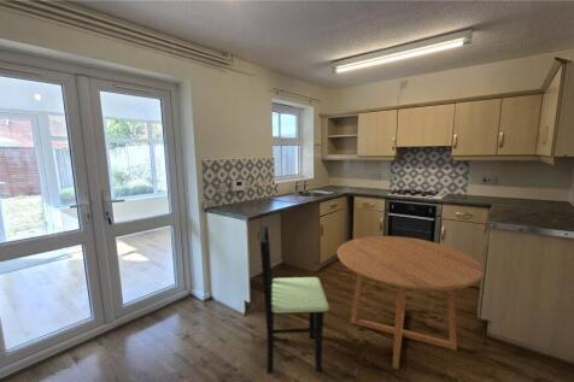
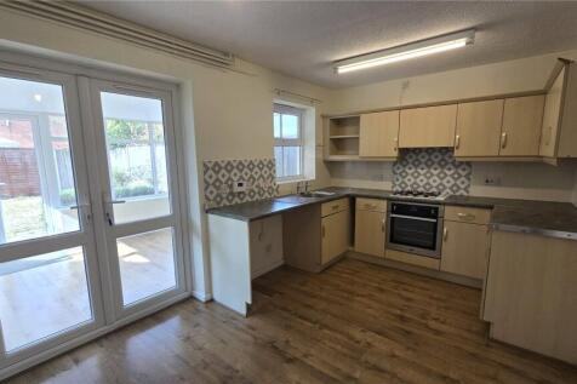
- dining chair (293, 294)
- dining table (402, 295)
